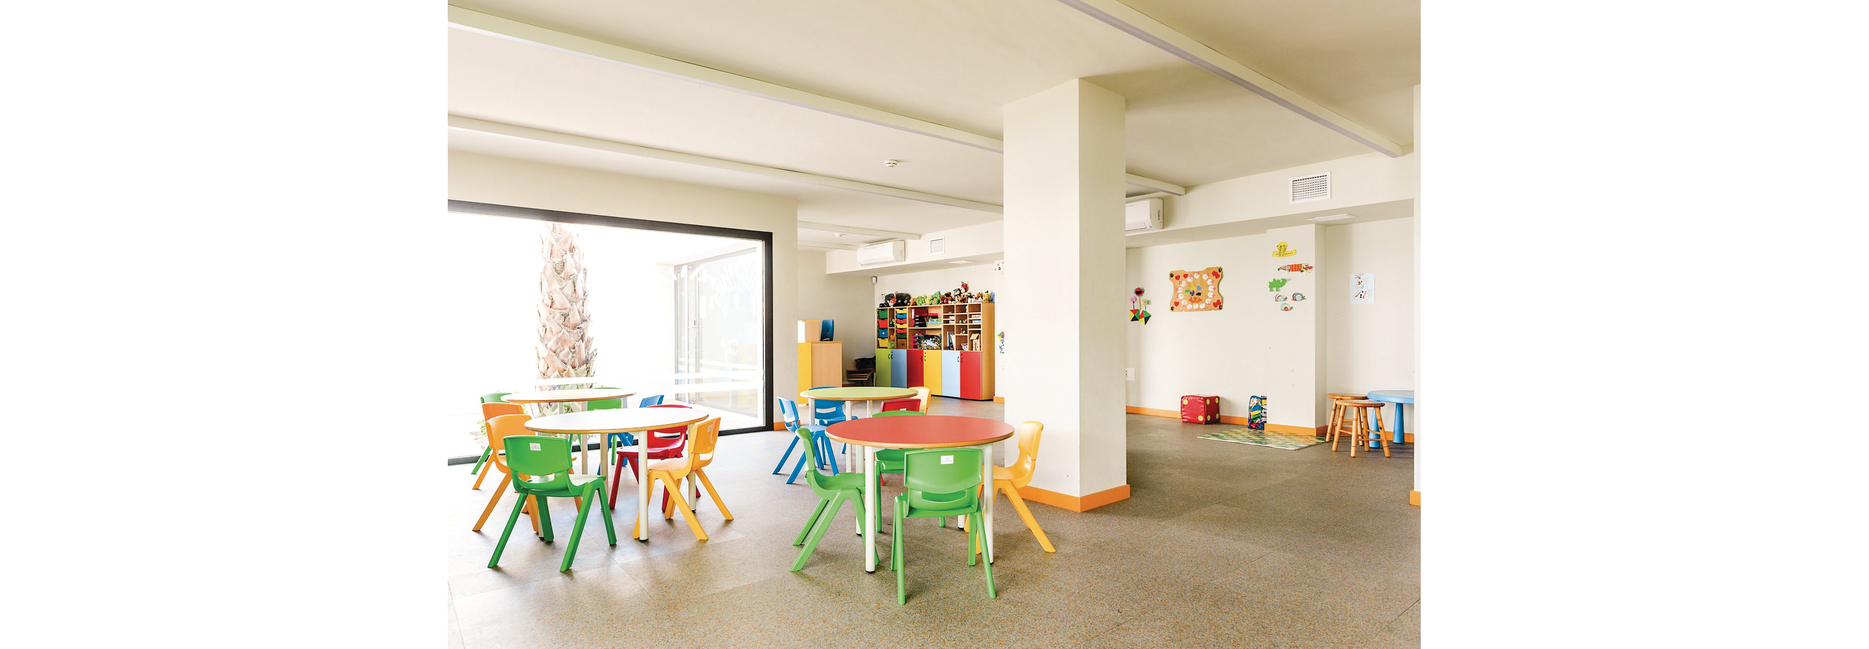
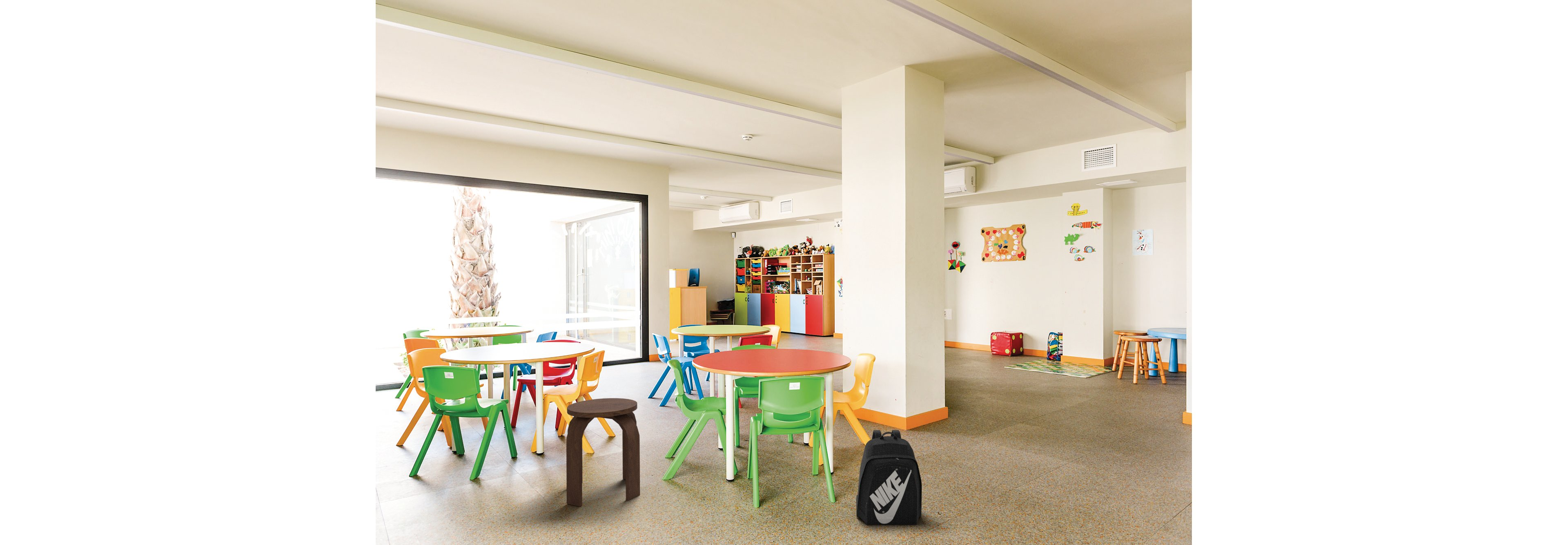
+ stool (622, 447)
+ backpack (887, 471)
